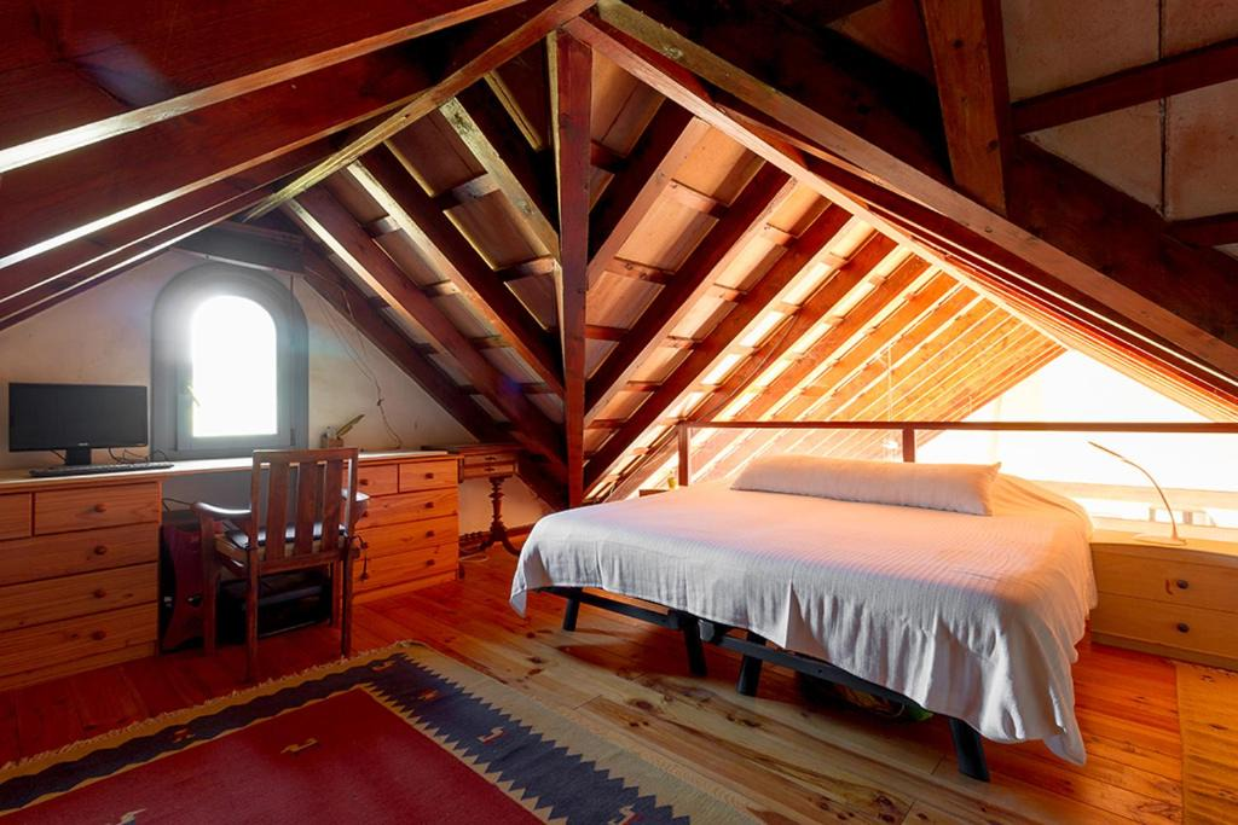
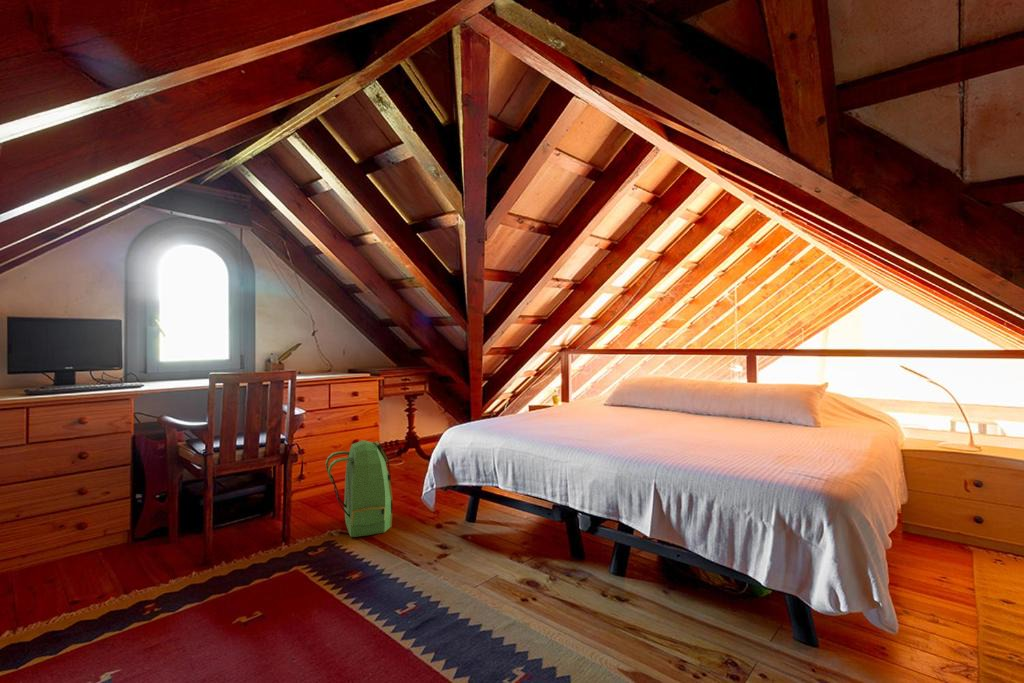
+ backpack (359, 484)
